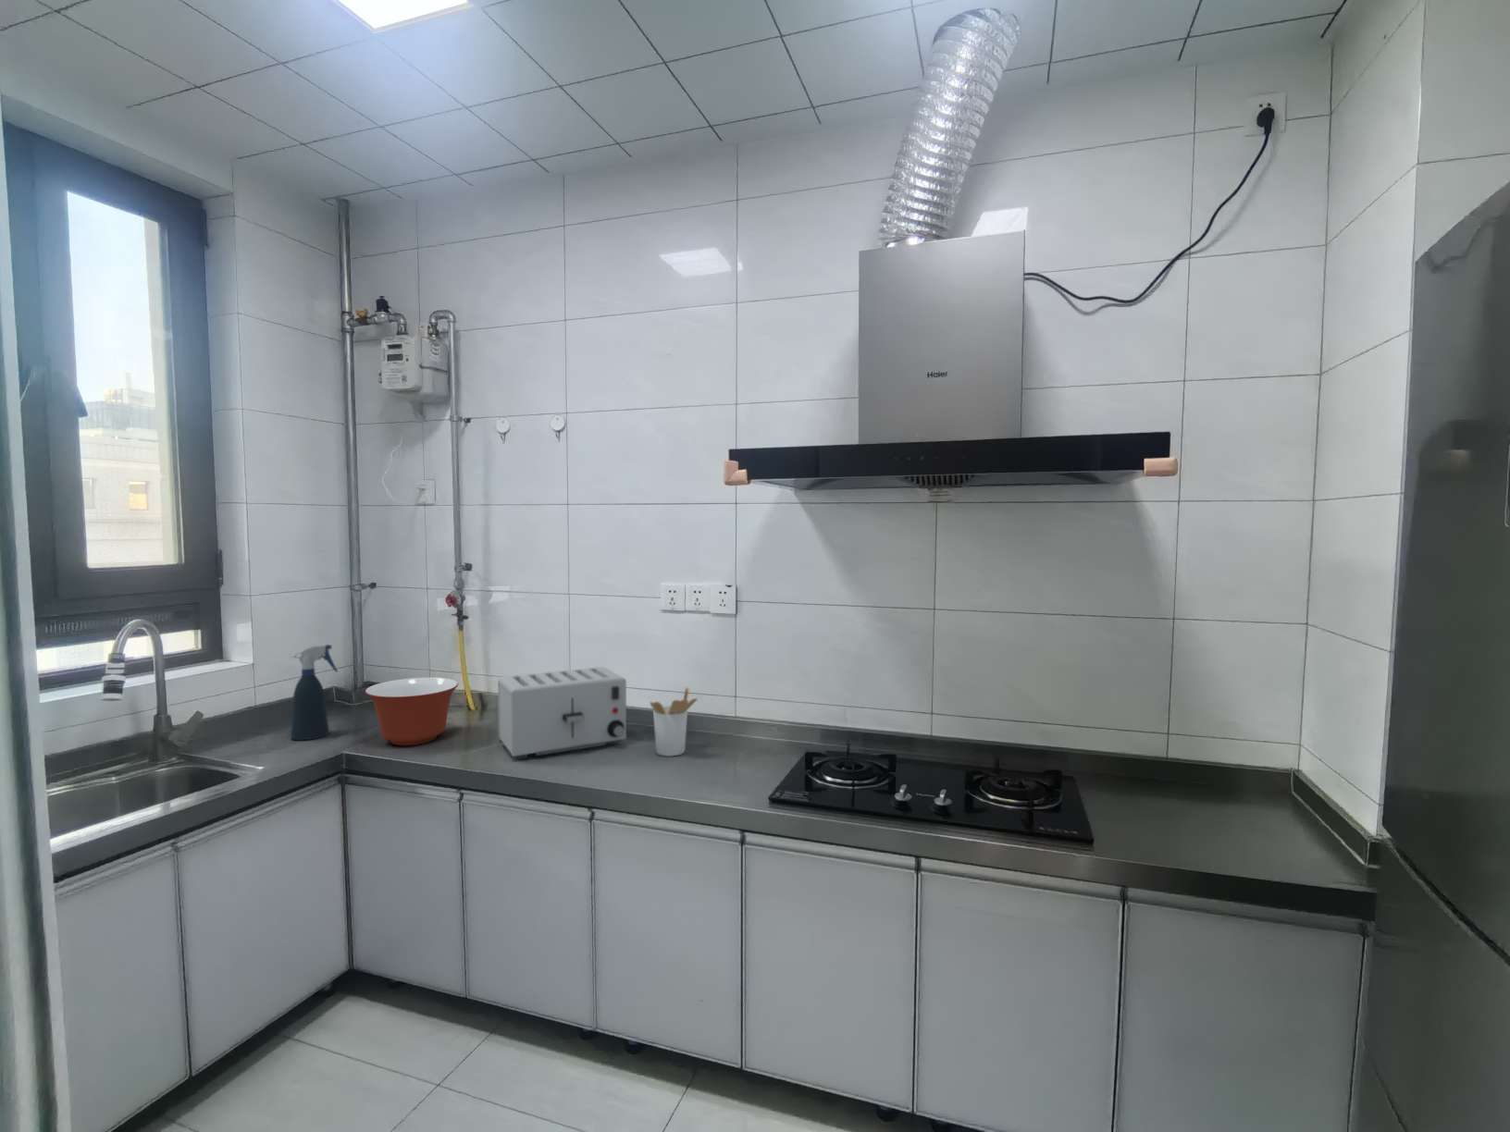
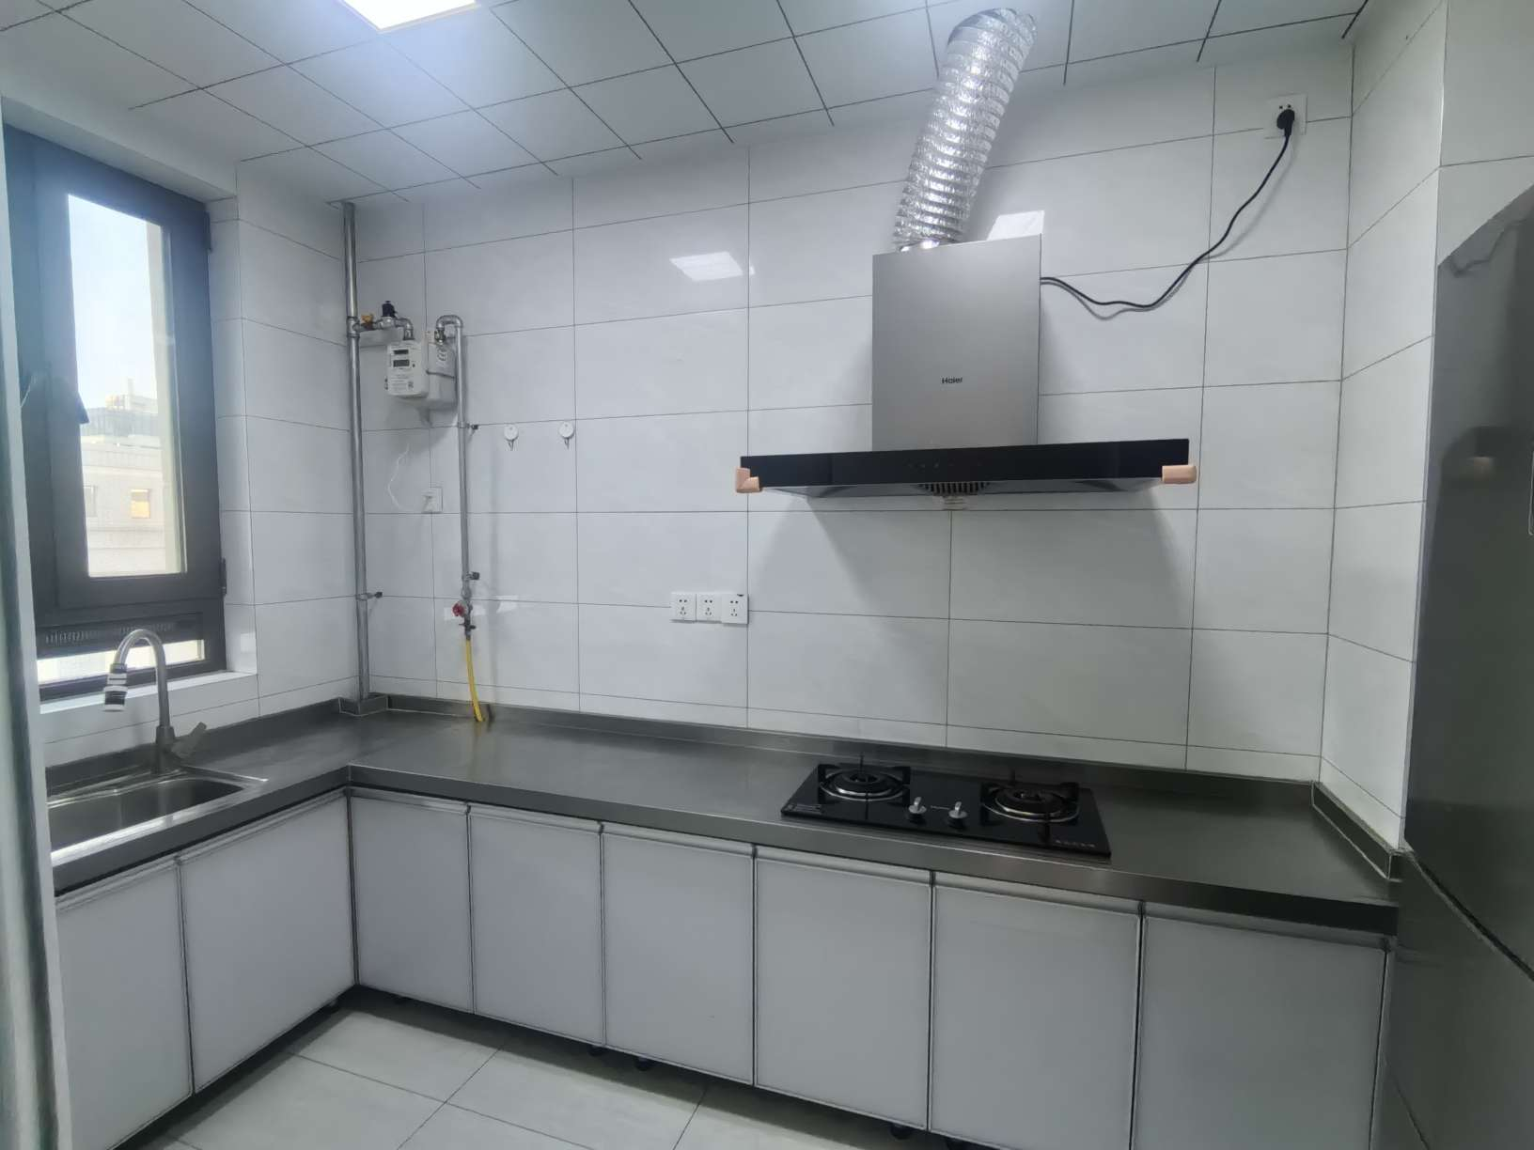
- utensil holder (674, 722)
- toaster (564, 711)
- mixing bowl (413, 712)
- spray bottle (310, 690)
